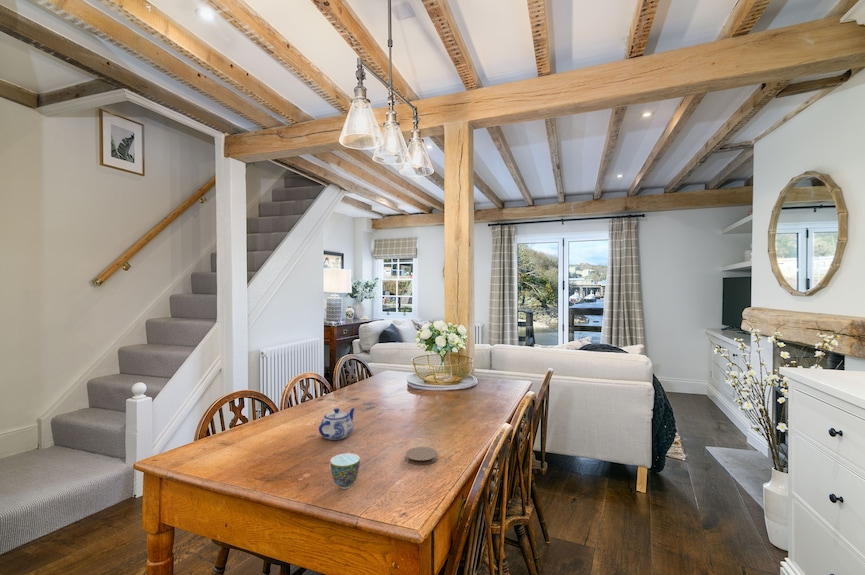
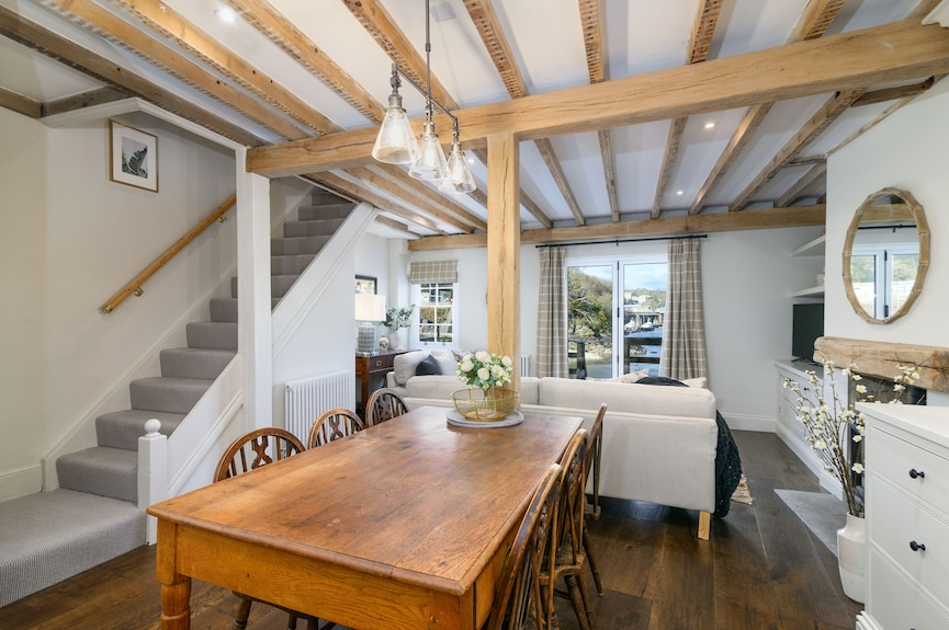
- coaster (421, 455)
- teapot (338, 421)
- teacup (347, 468)
